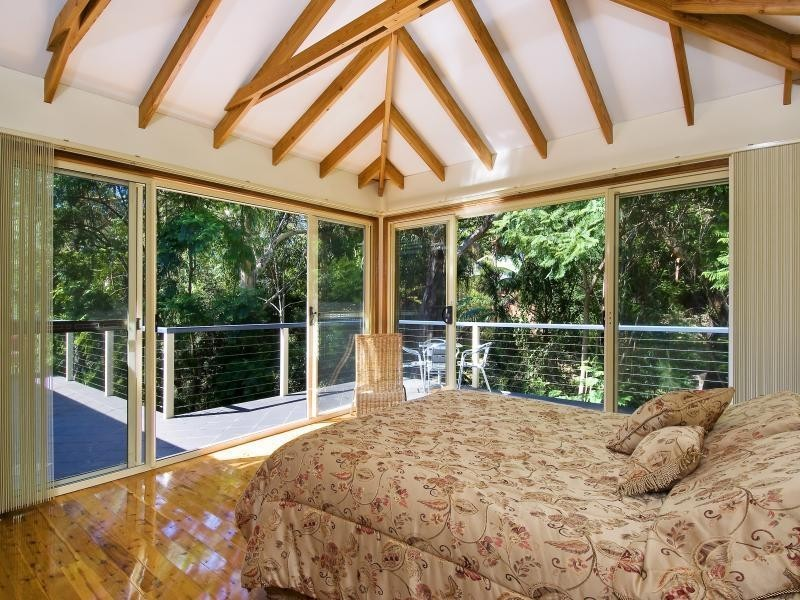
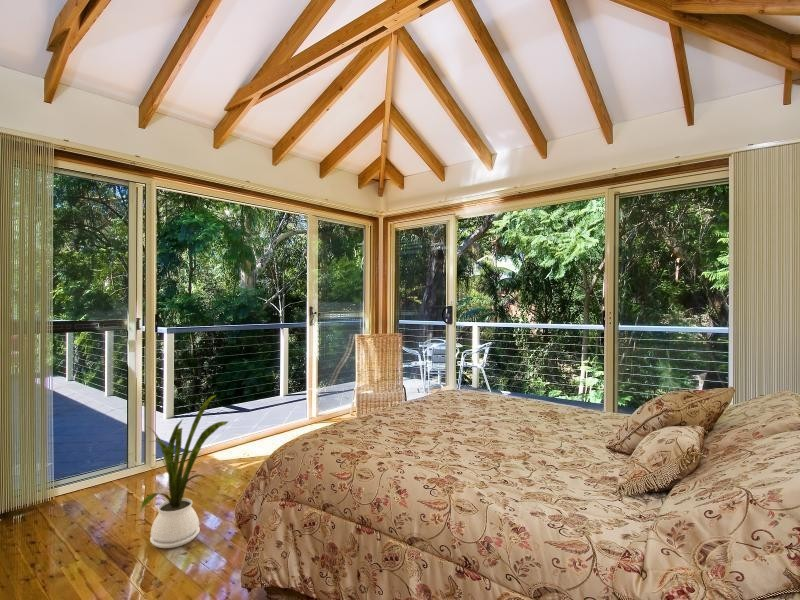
+ house plant (181, 469)
